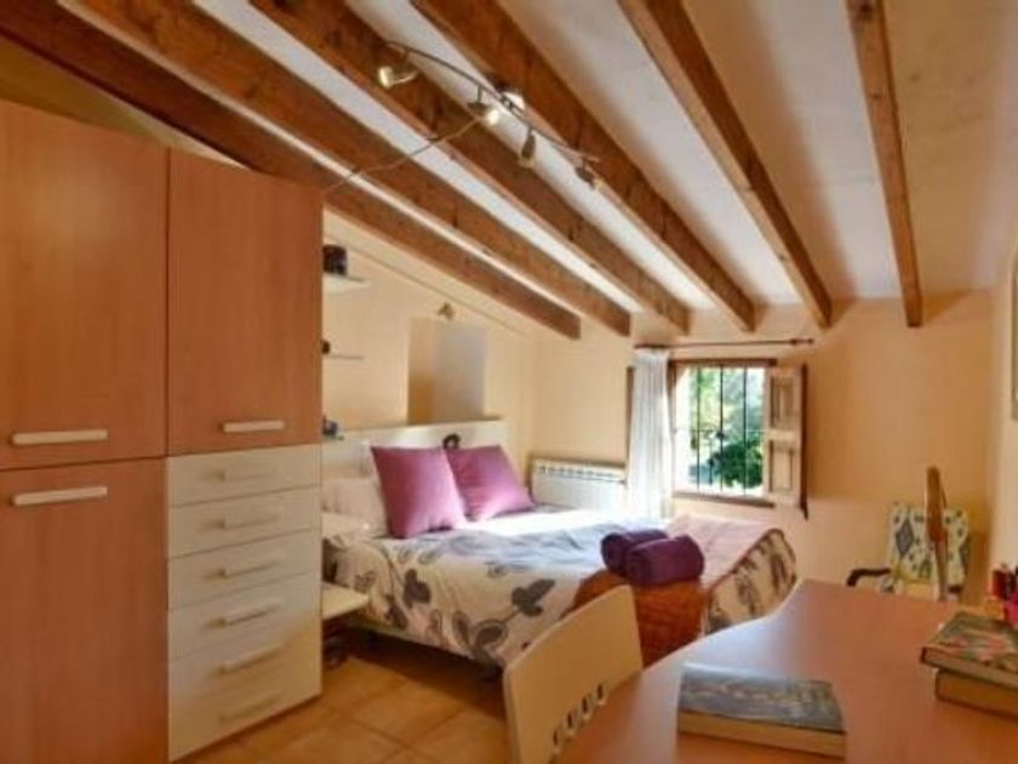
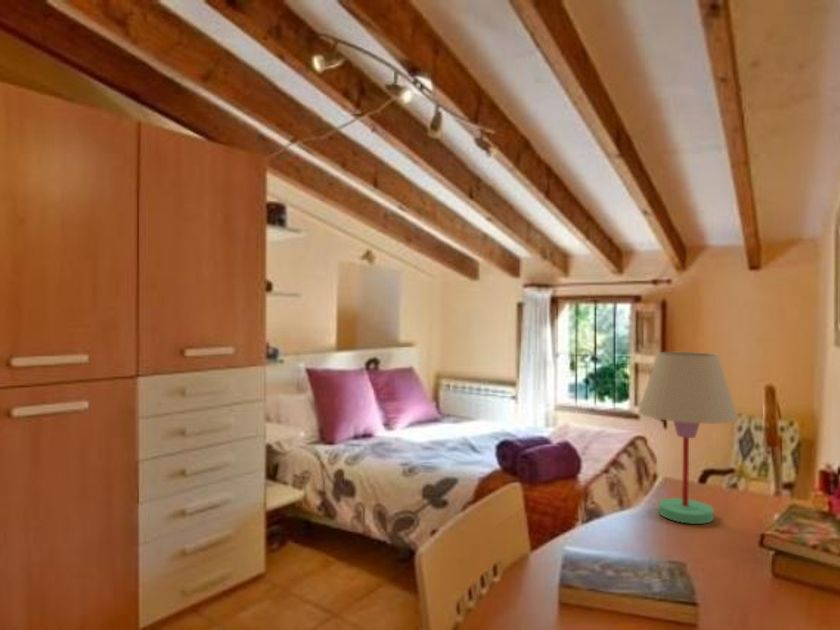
+ table lamp (686, 434)
